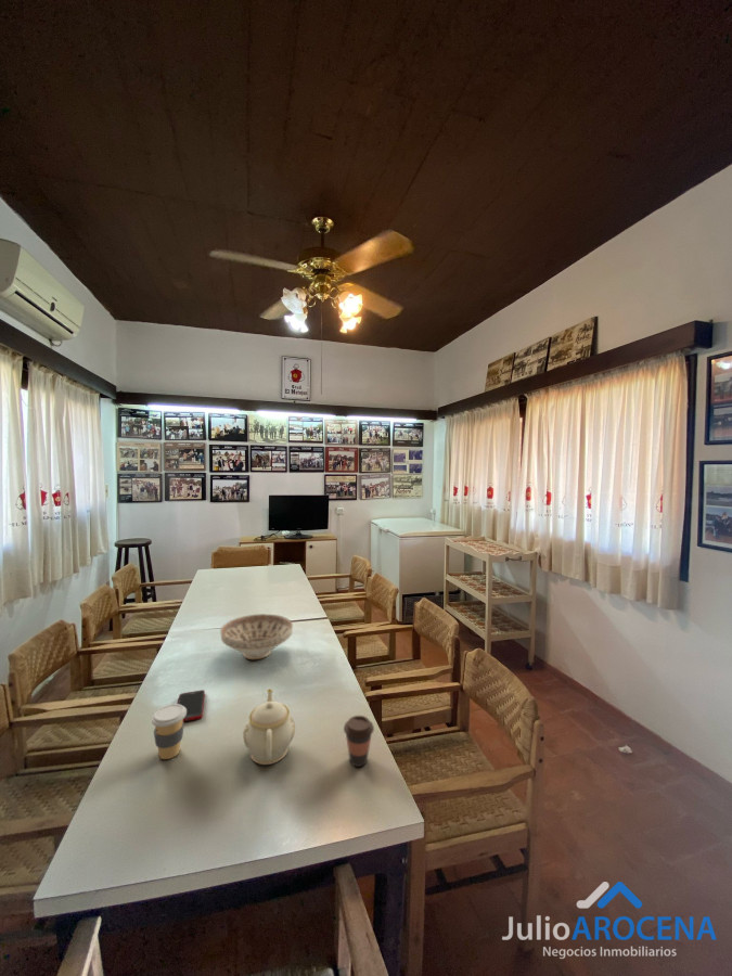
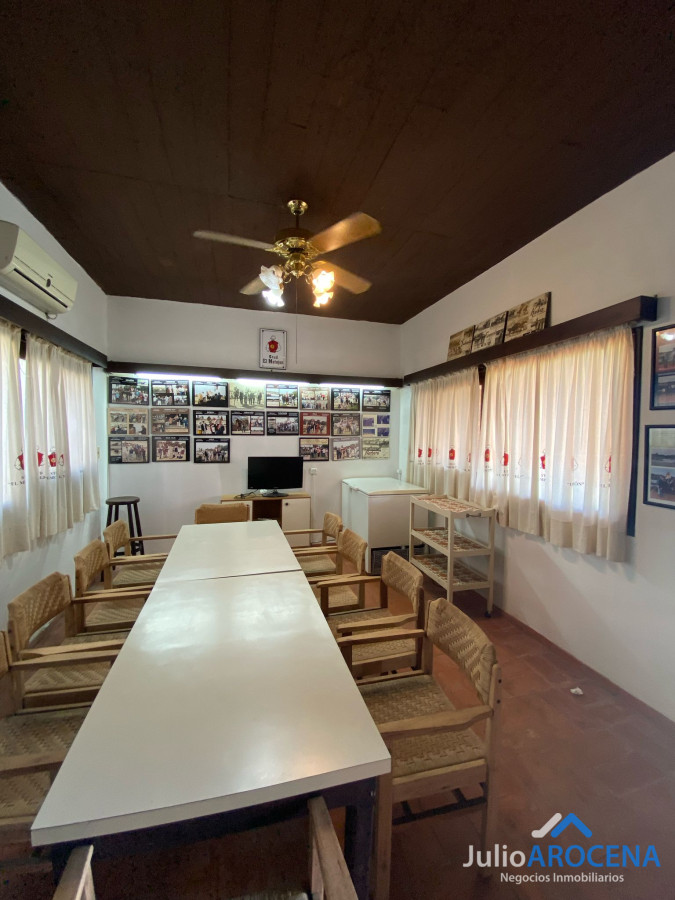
- coffee cup (358, 741)
- teapot (269, 728)
- decorative bowl (257, 640)
- cell phone (190, 705)
- coffee cup (169, 732)
